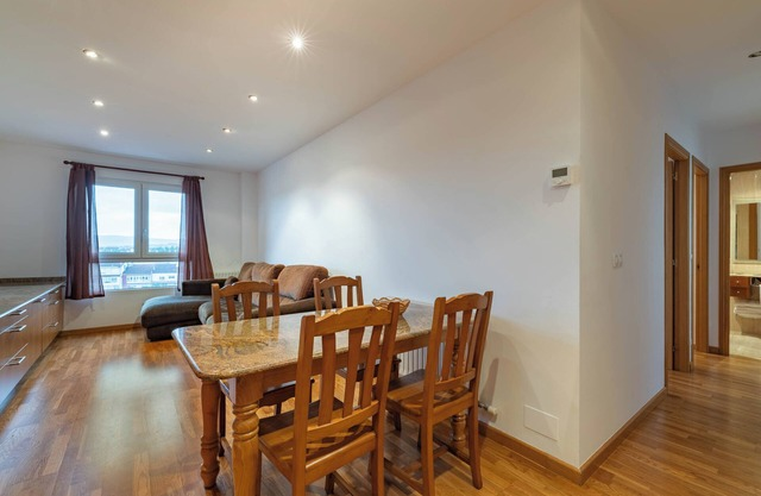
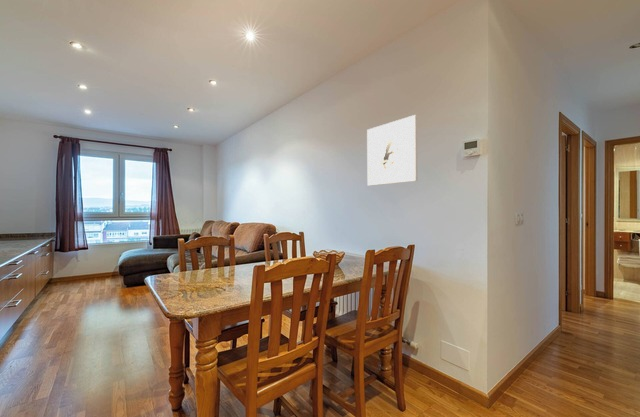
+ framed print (390, 153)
